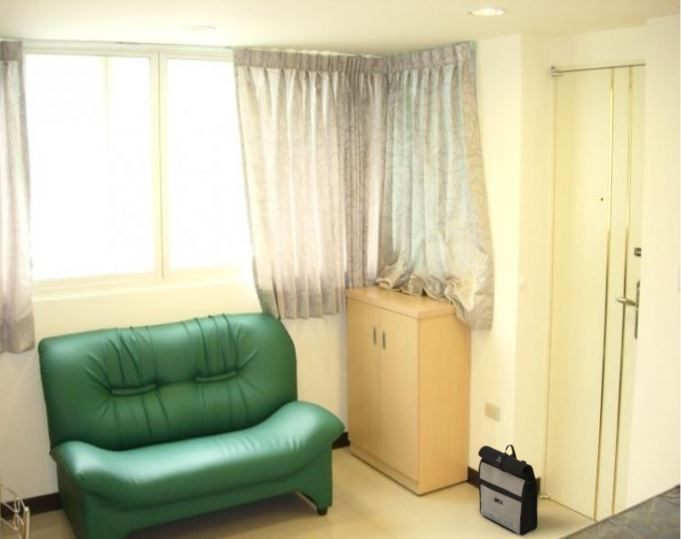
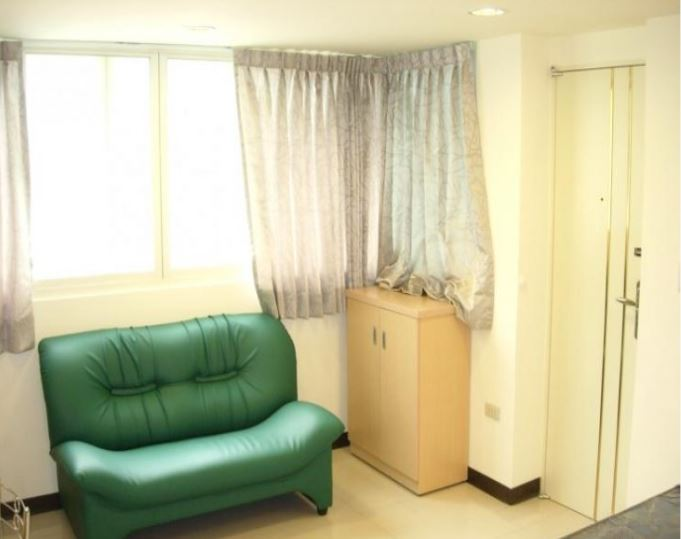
- backpack (507, 484)
